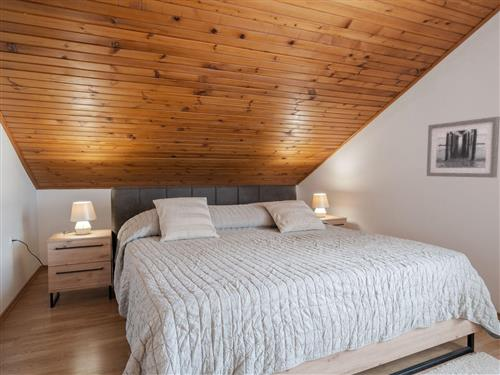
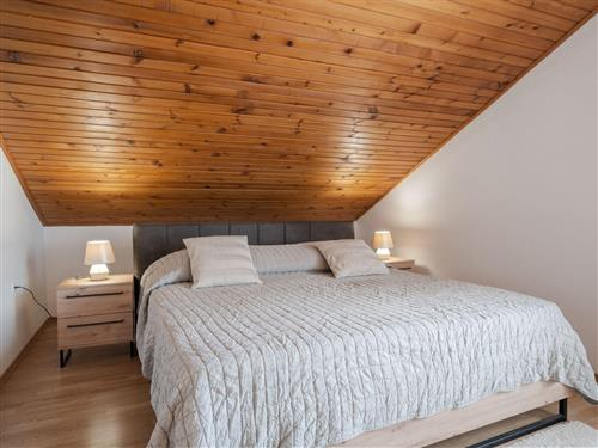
- wall art (459, 149)
